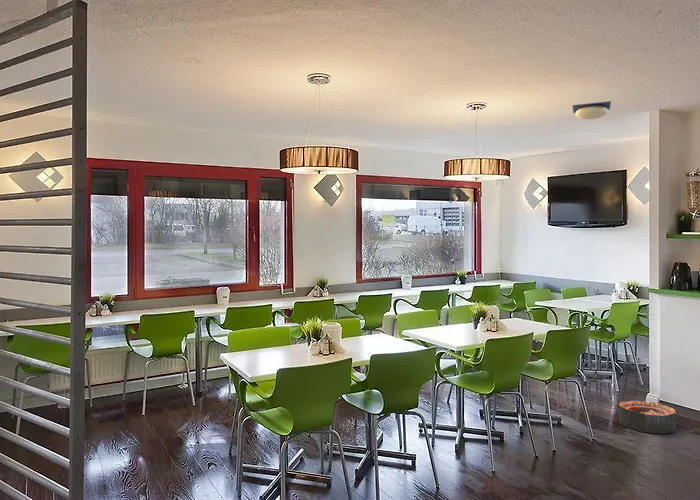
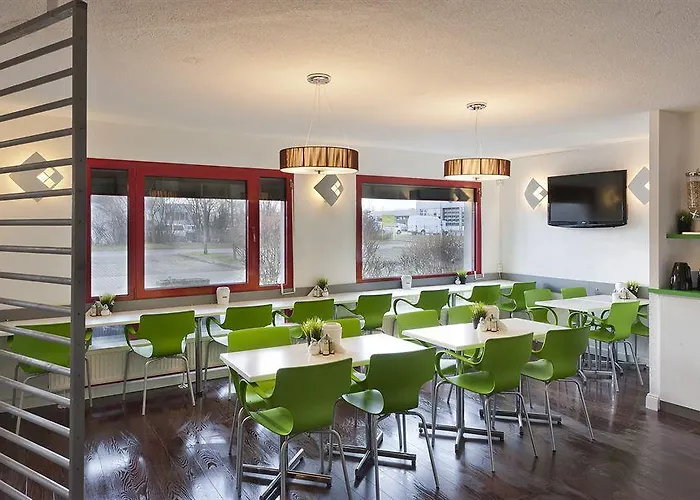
- ceiling light fixture (591, 112)
- basket (646, 415)
